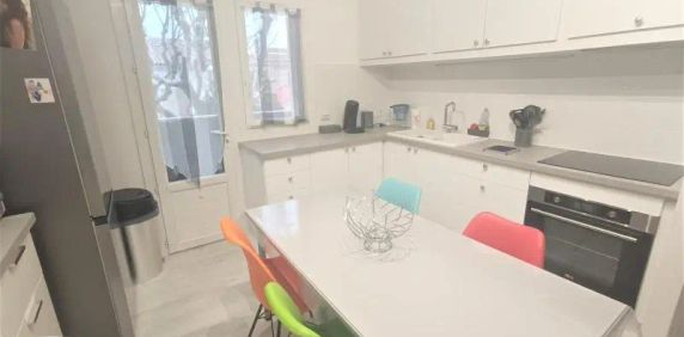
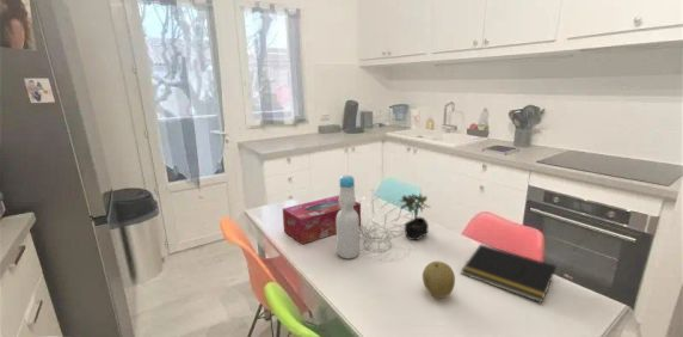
+ fruit (438, 278)
+ notepad (506, 269)
+ tissue box (322, 216)
+ succulent plant (417, 214)
+ bottle (346, 215)
